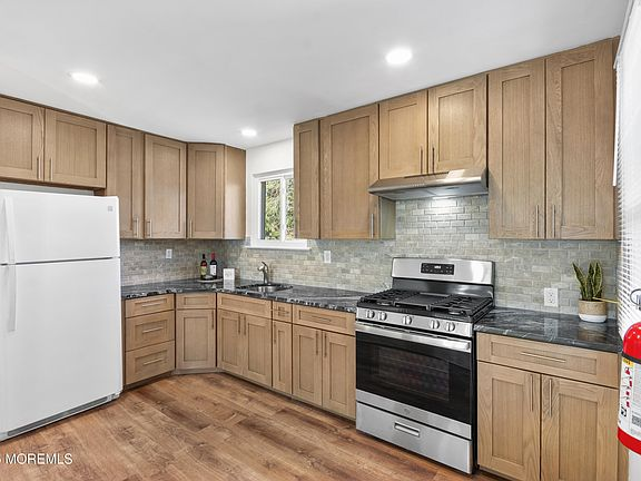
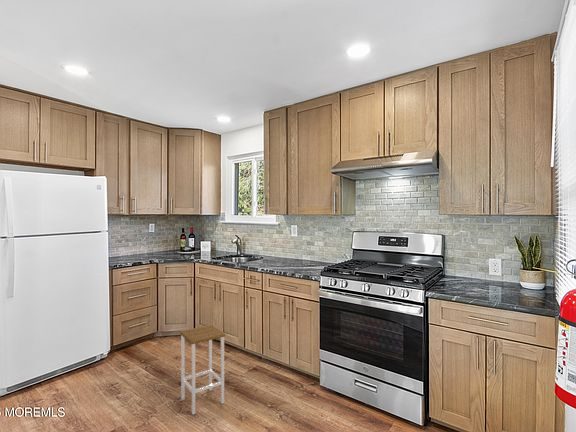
+ step stool (203, 371)
